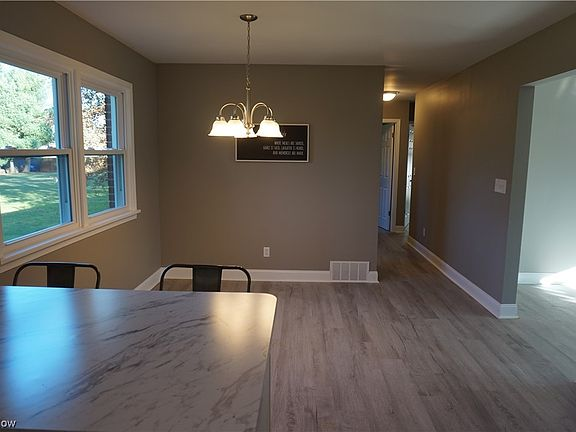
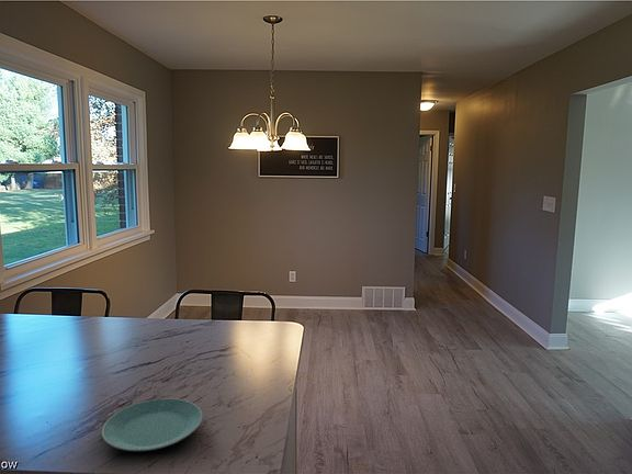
+ plate (154, 426)
